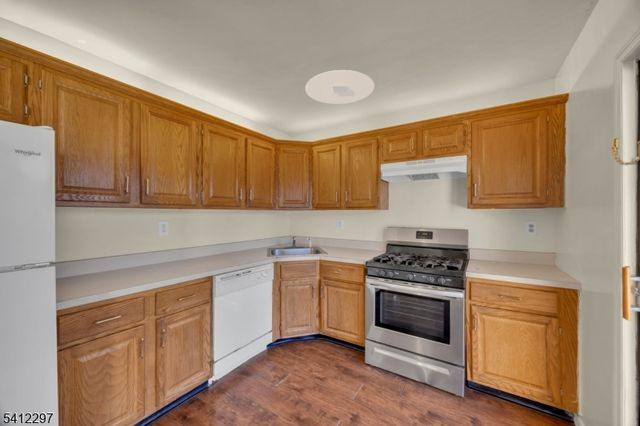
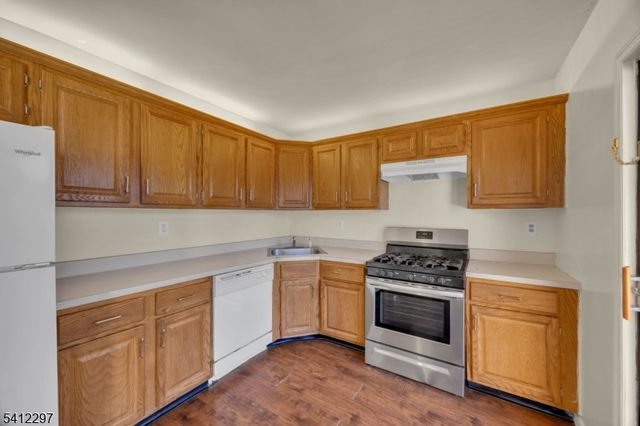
- ceiling light (339, 85)
